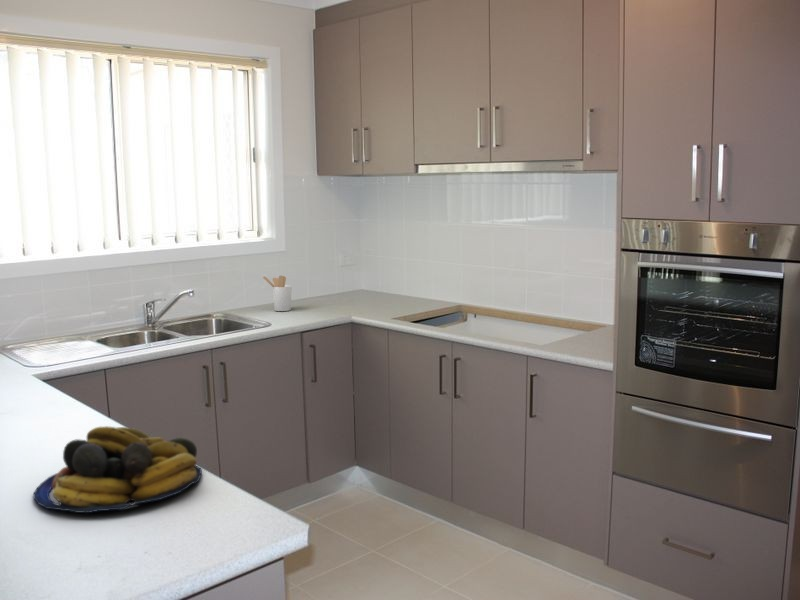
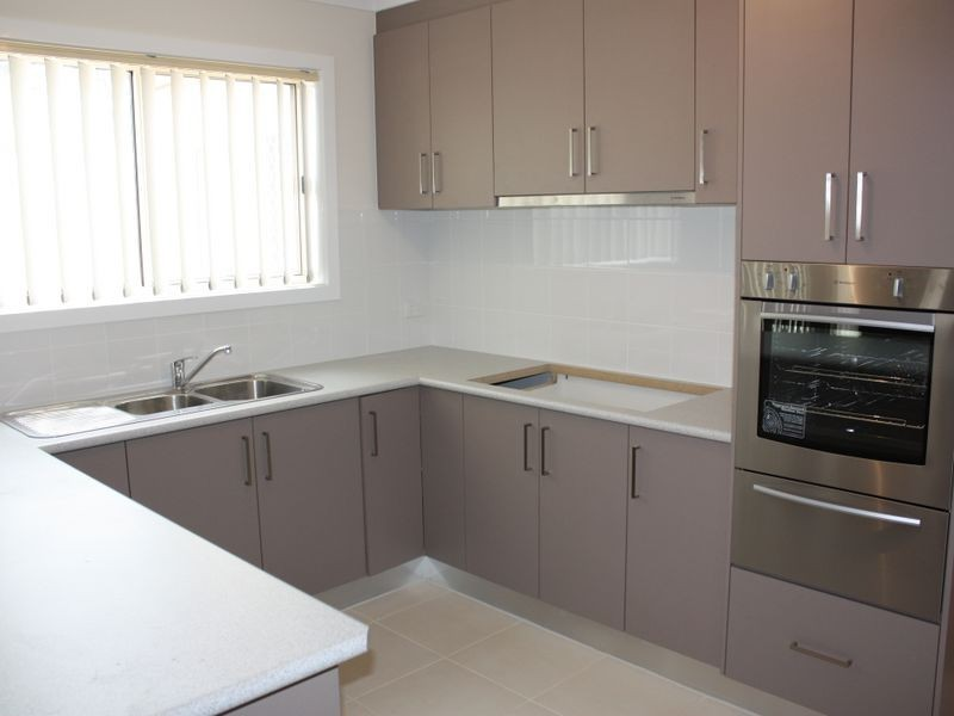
- utensil holder (276, 292)
- fruit bowl (118, 456)
